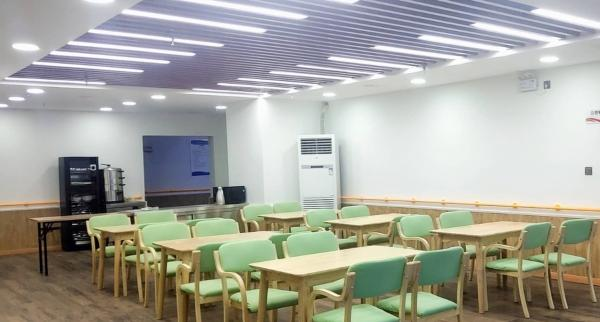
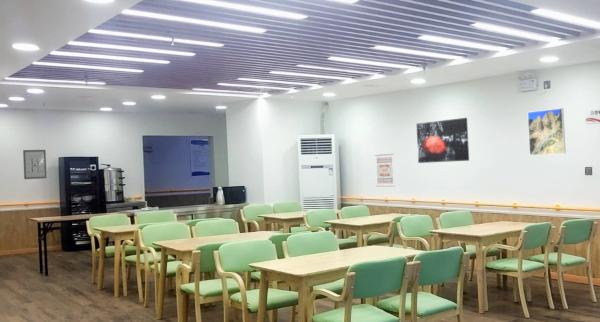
+ wall art (441, 141)
+ wall art (34, 164)
+ wall art (384, 170)
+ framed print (546, 132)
